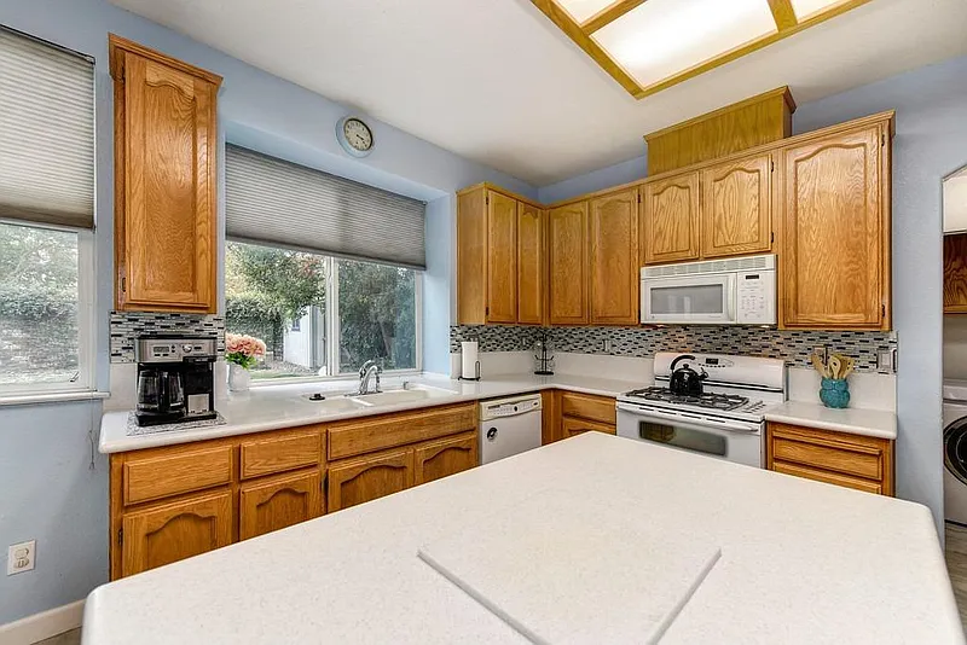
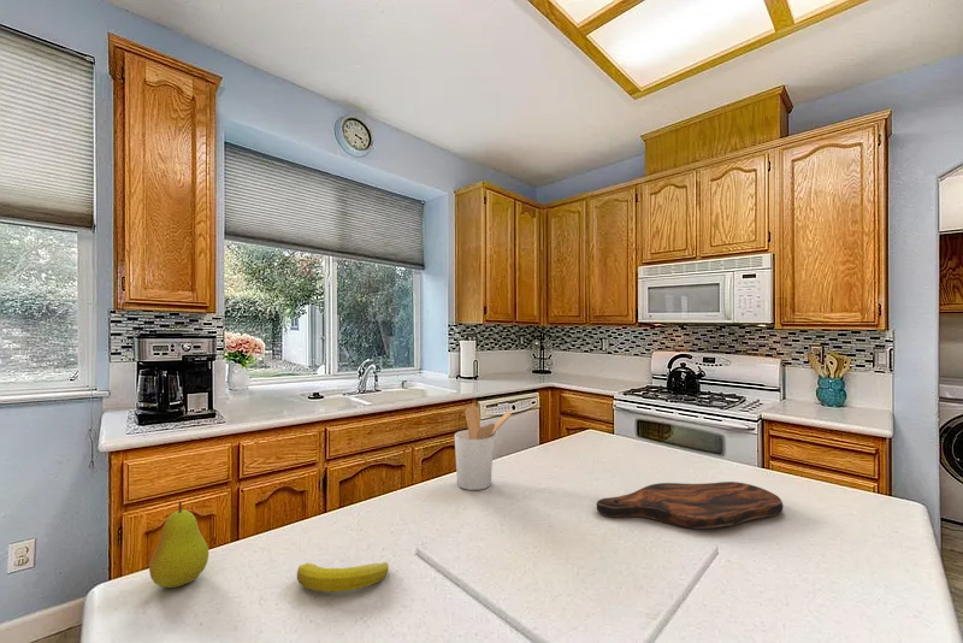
+ banana (343, 572)
+ fruit (179, 541)
+ cutting board (691, 503)
+ utensil holder (484, 446)
